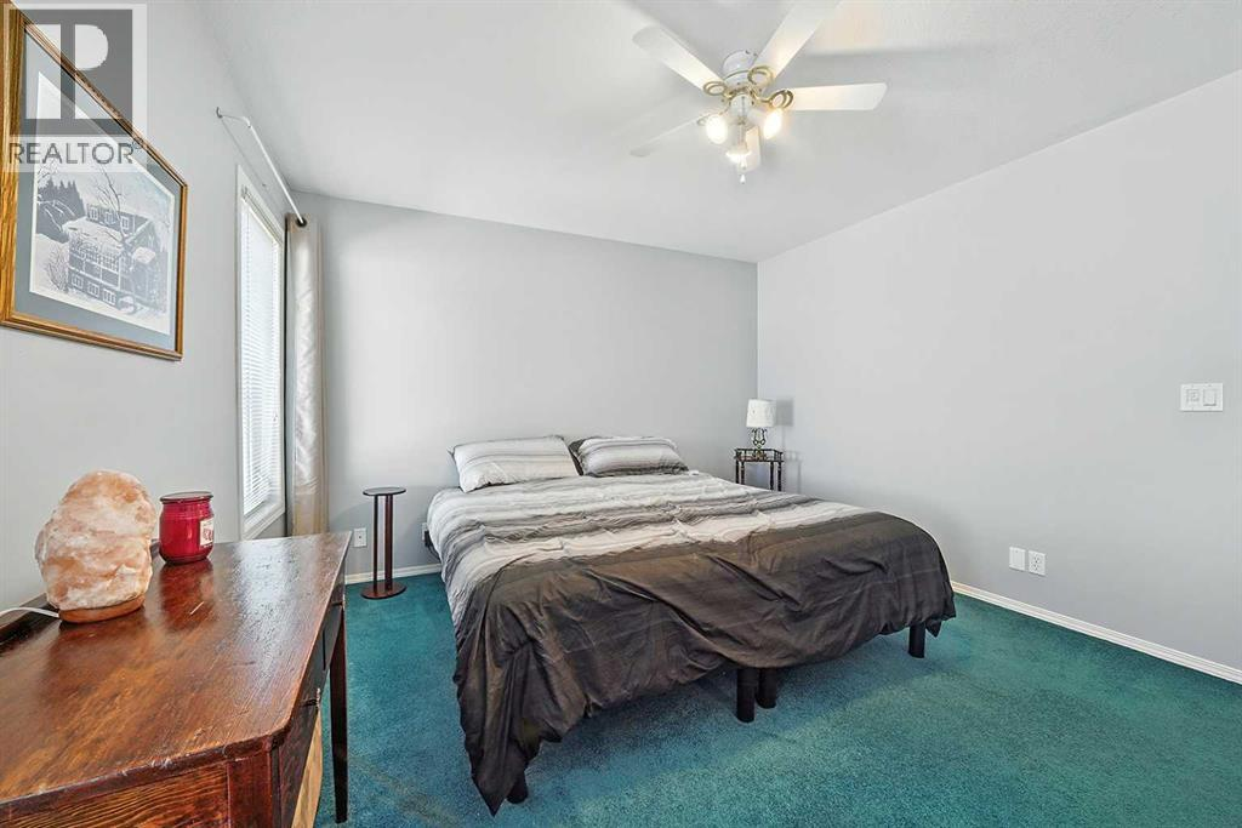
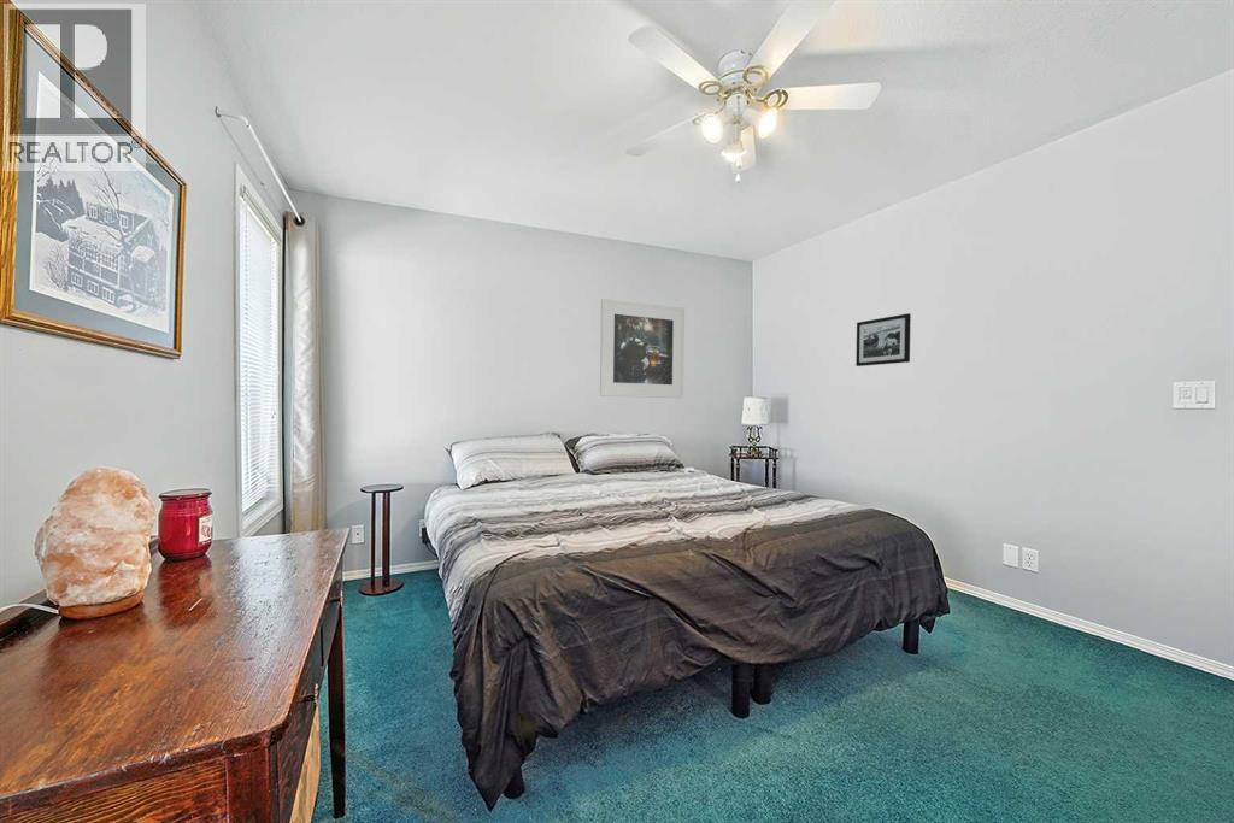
+ picture frame (881, 341)
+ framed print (644, 349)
